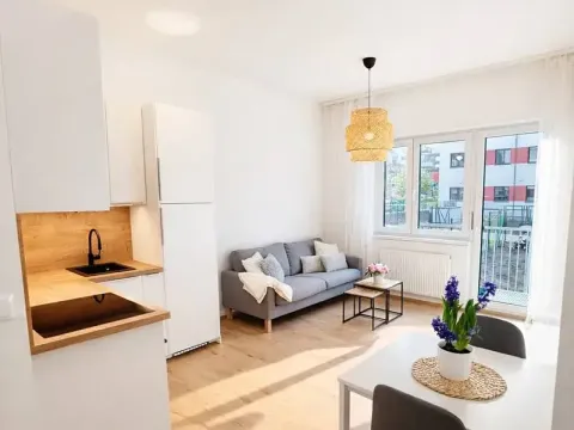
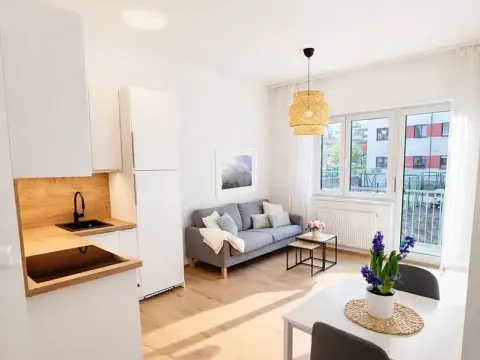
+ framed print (237, 171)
